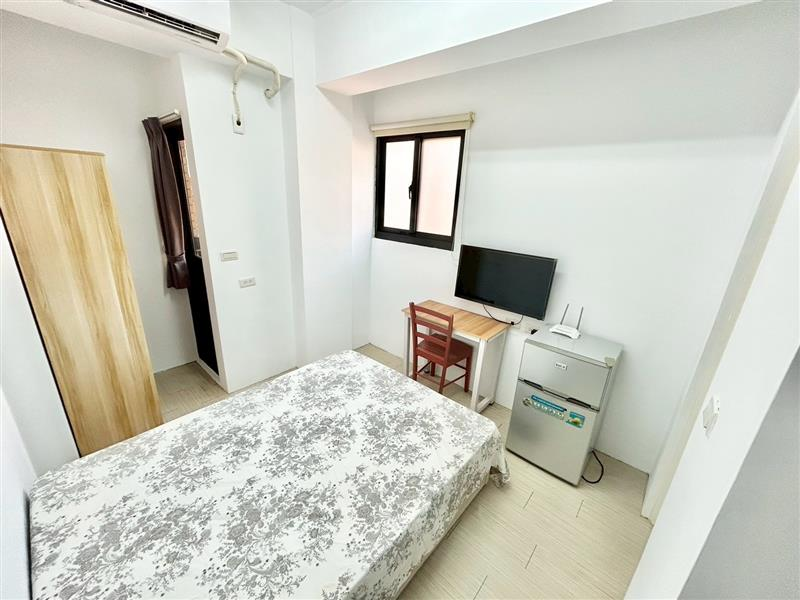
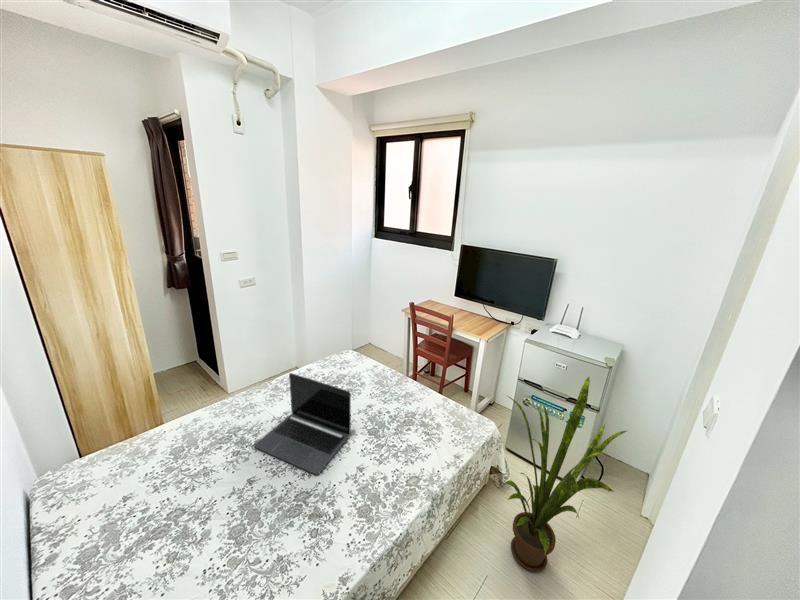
+ laptop (302, 419)
+ house plant (545, 477)
